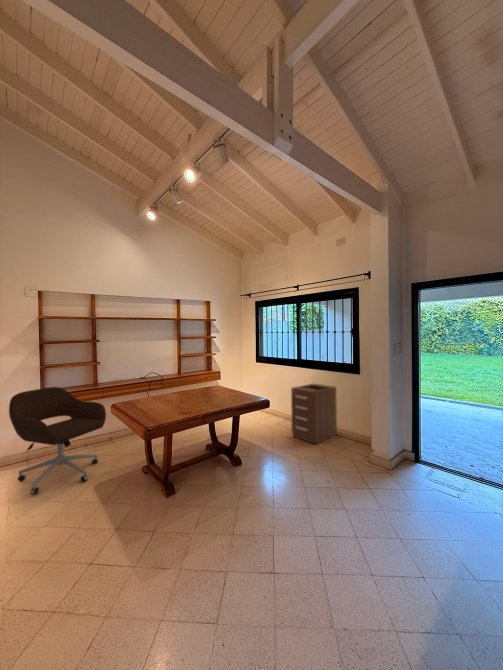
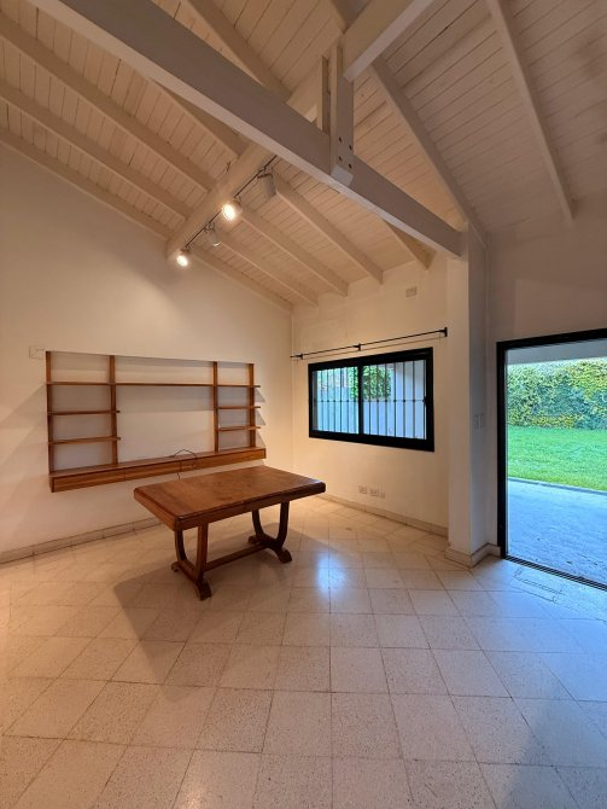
- filing cabinet (313, 411)
- office chair (60, 433)
